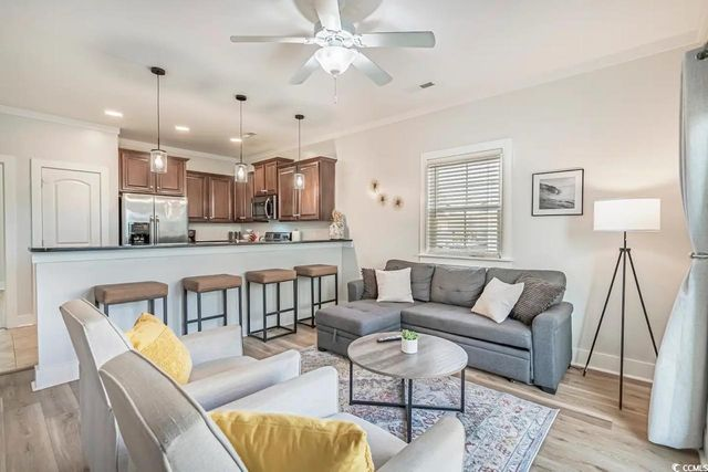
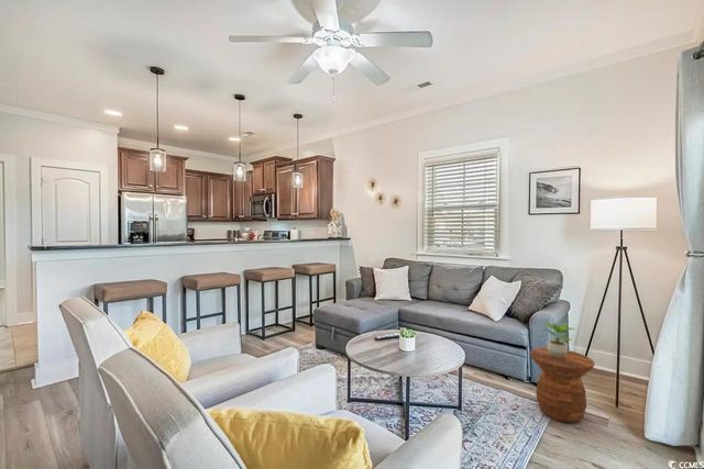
+ potted plant (559, 337)
+ side table (560, 384)
